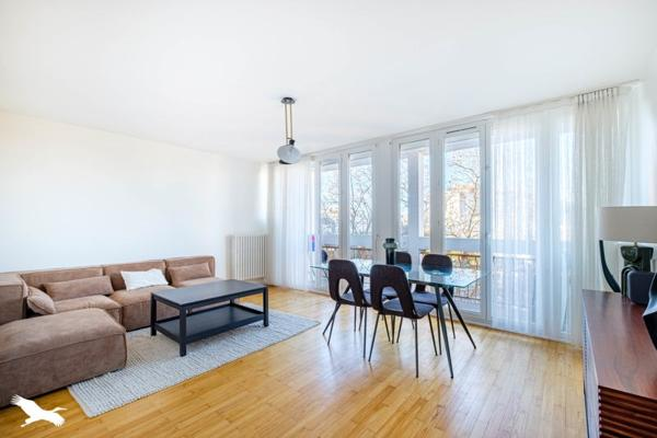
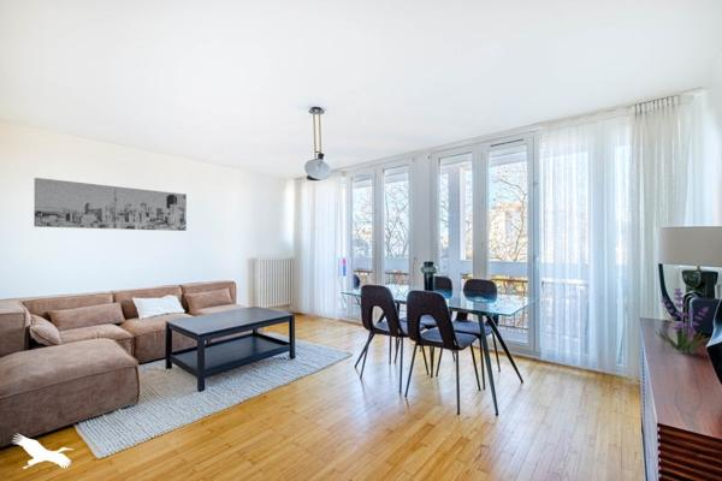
+ plant (681, 319)
+ wall art (120, 208)
